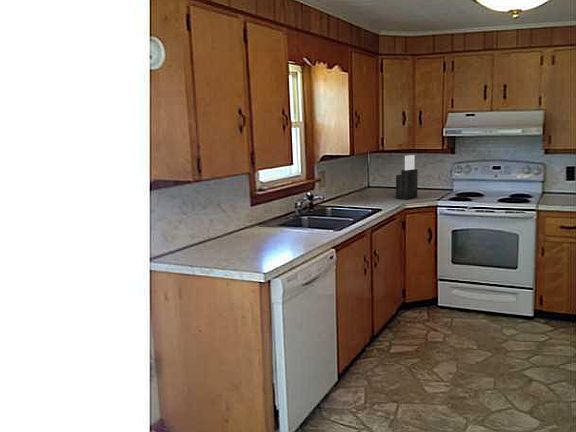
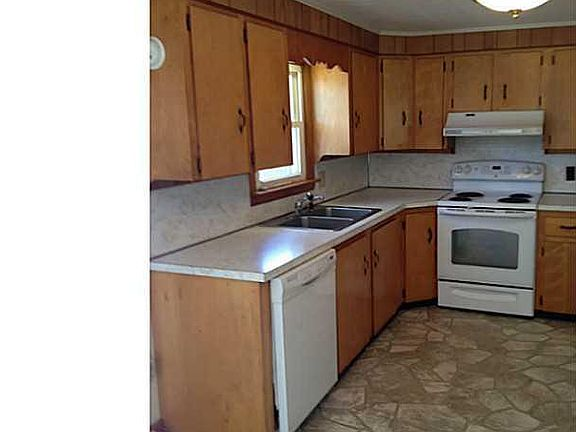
- knife block (405, 176)
